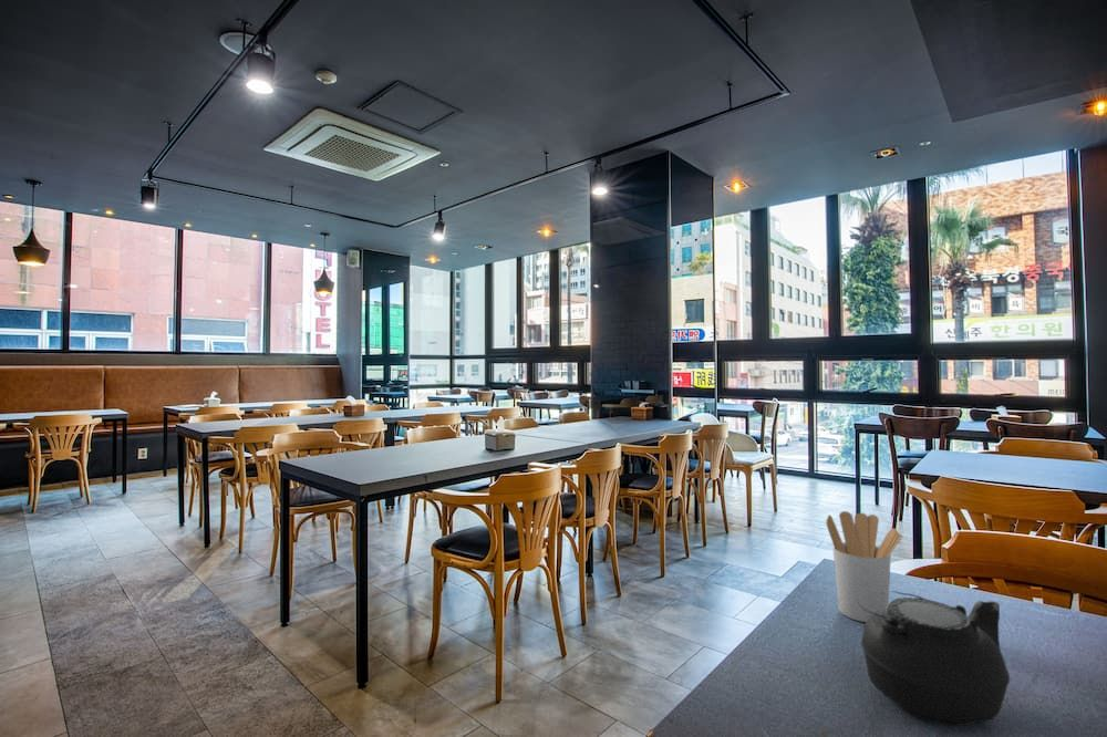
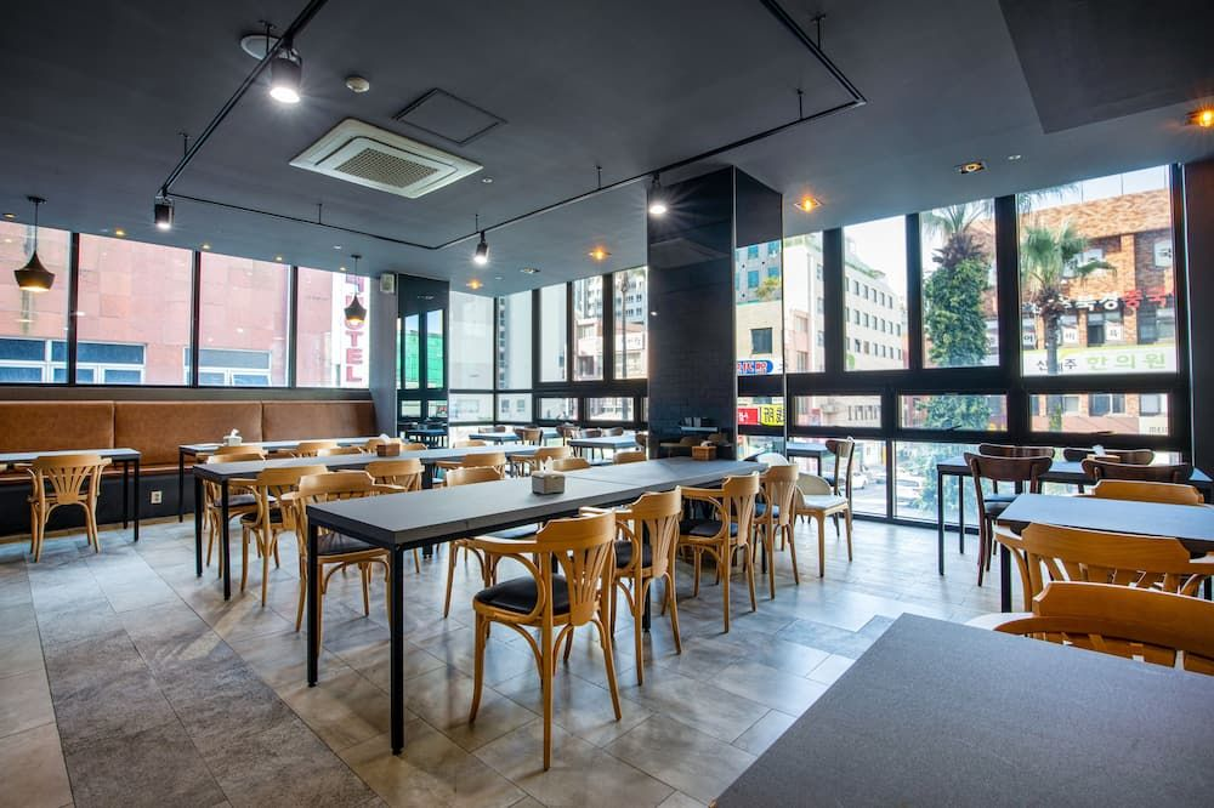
- teapot (940, 654)
- utensil holder (860, 561)
